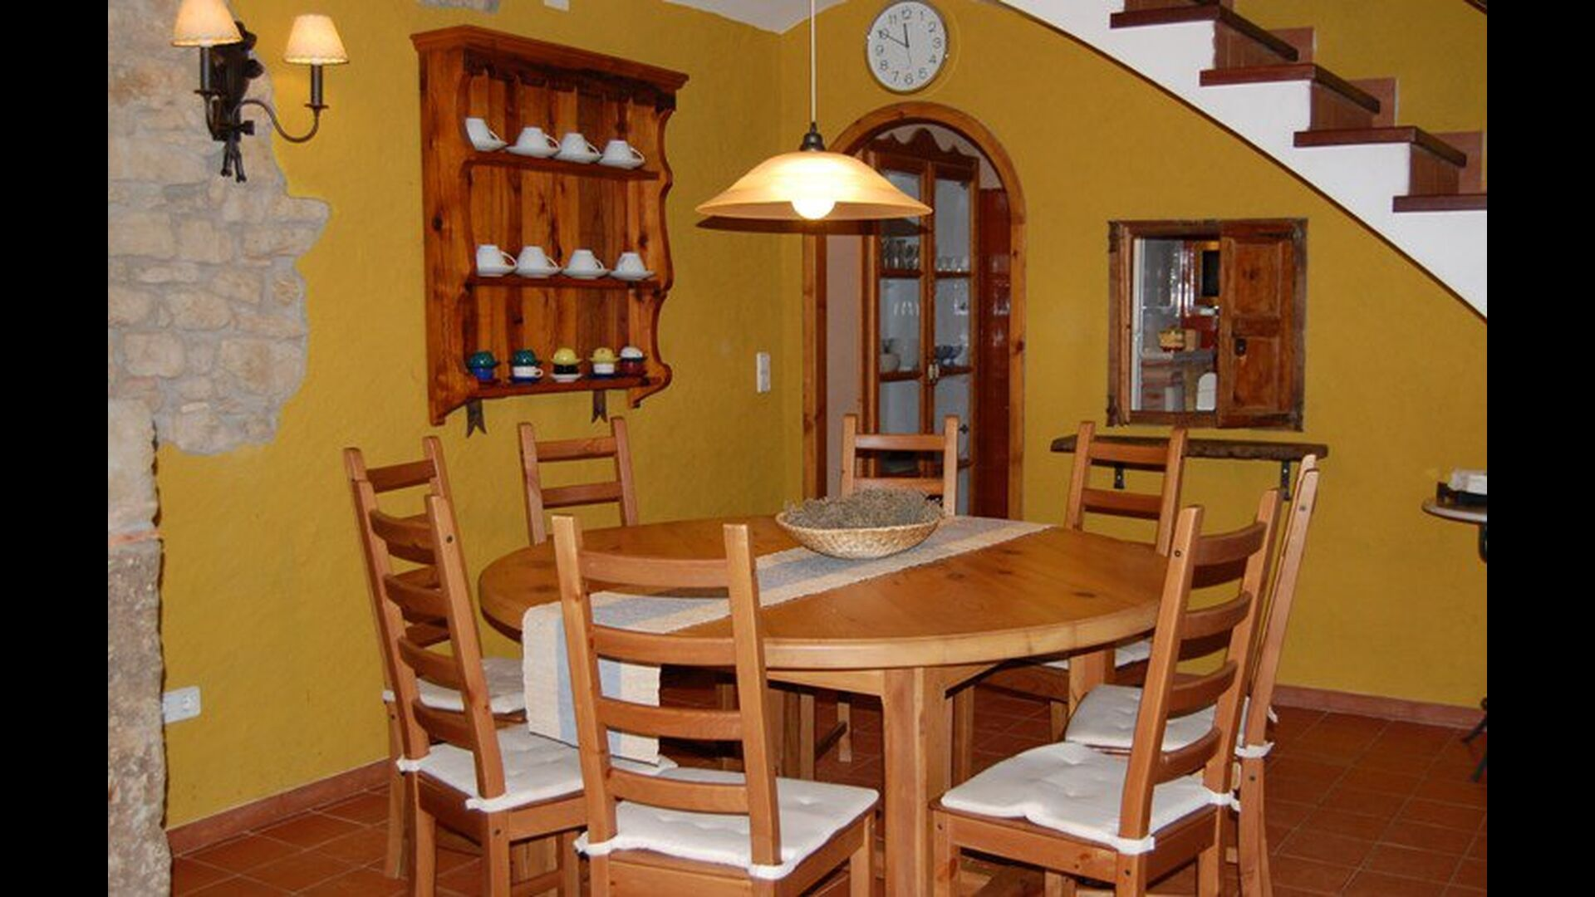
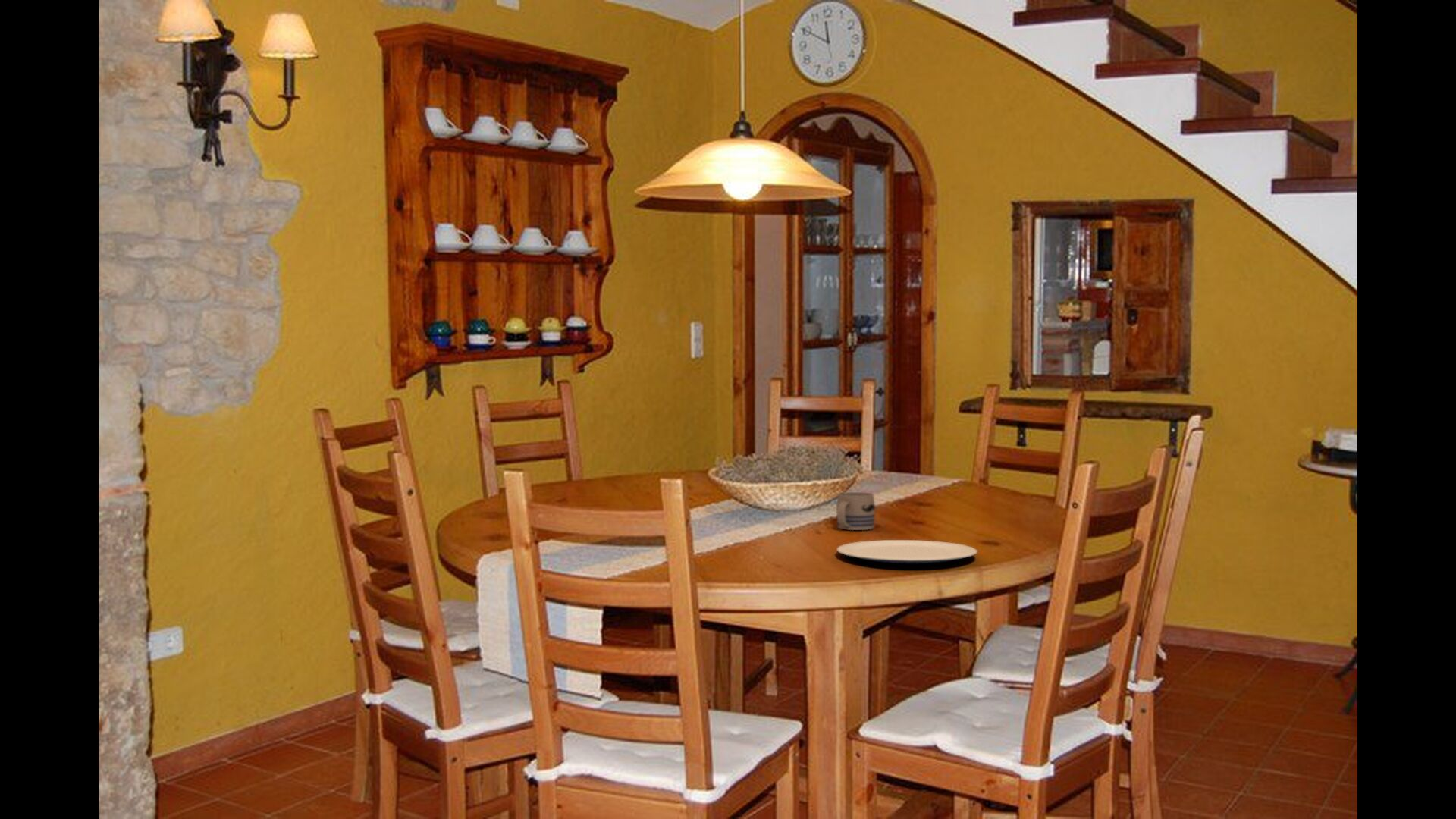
+ plate (906, 552)
+ mug (852, 511)
